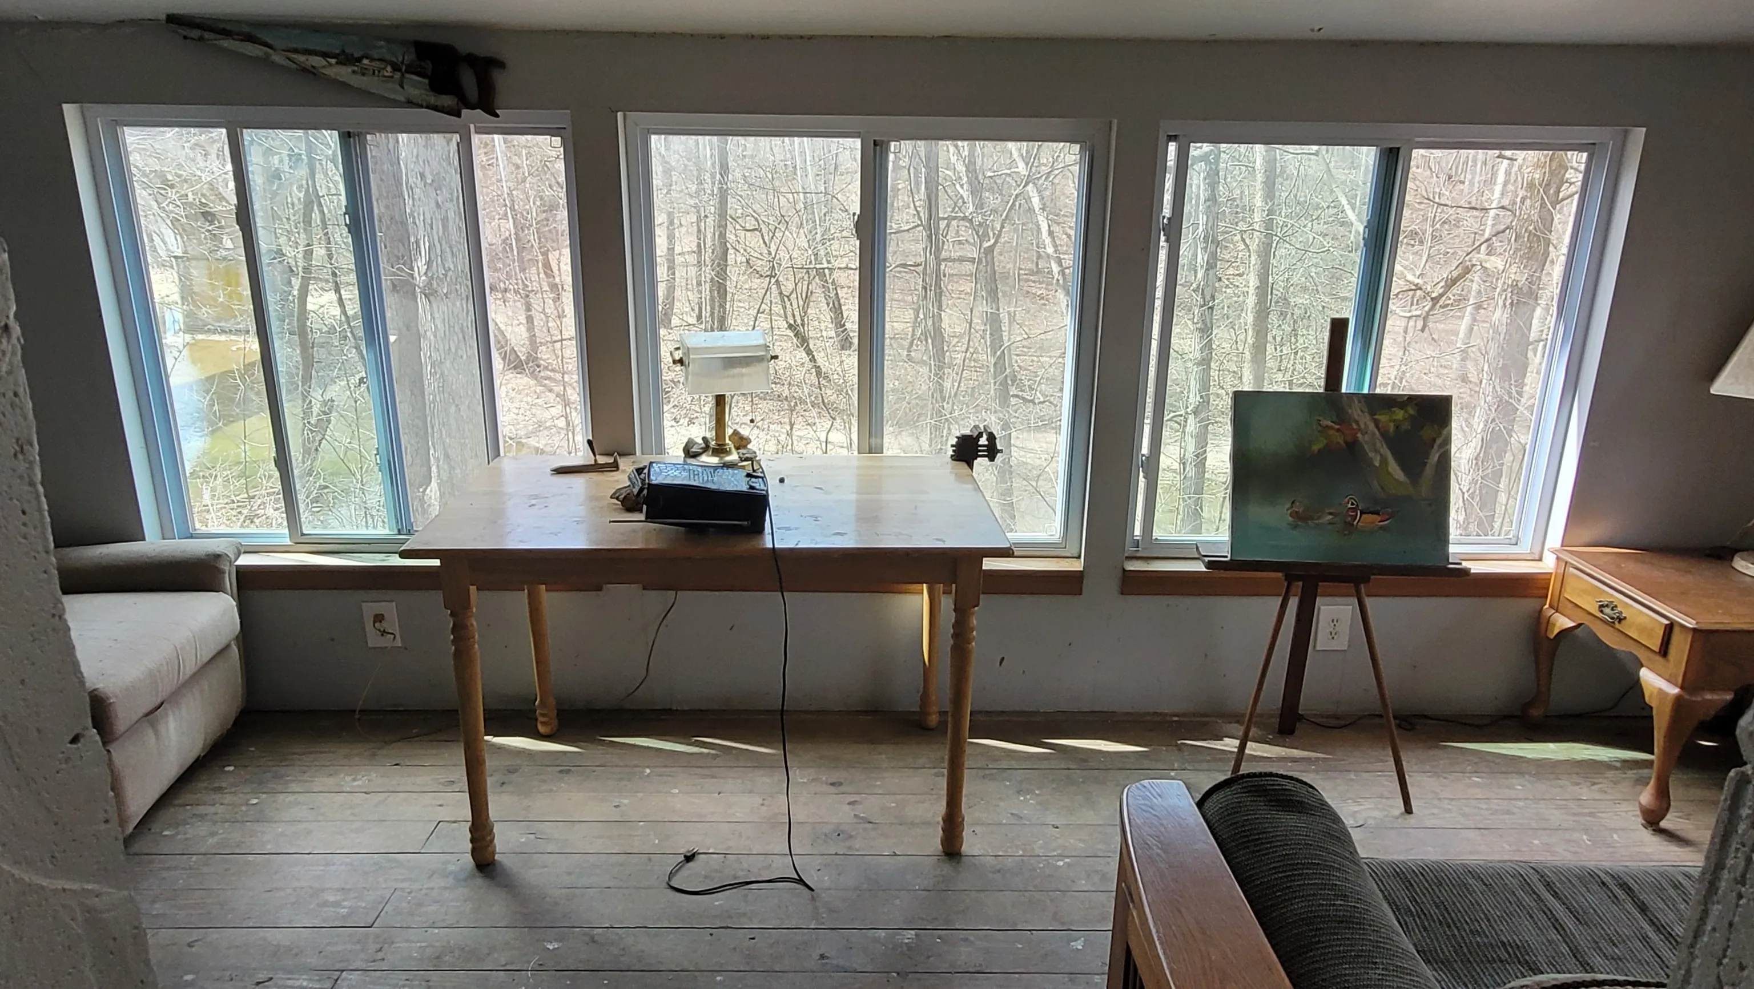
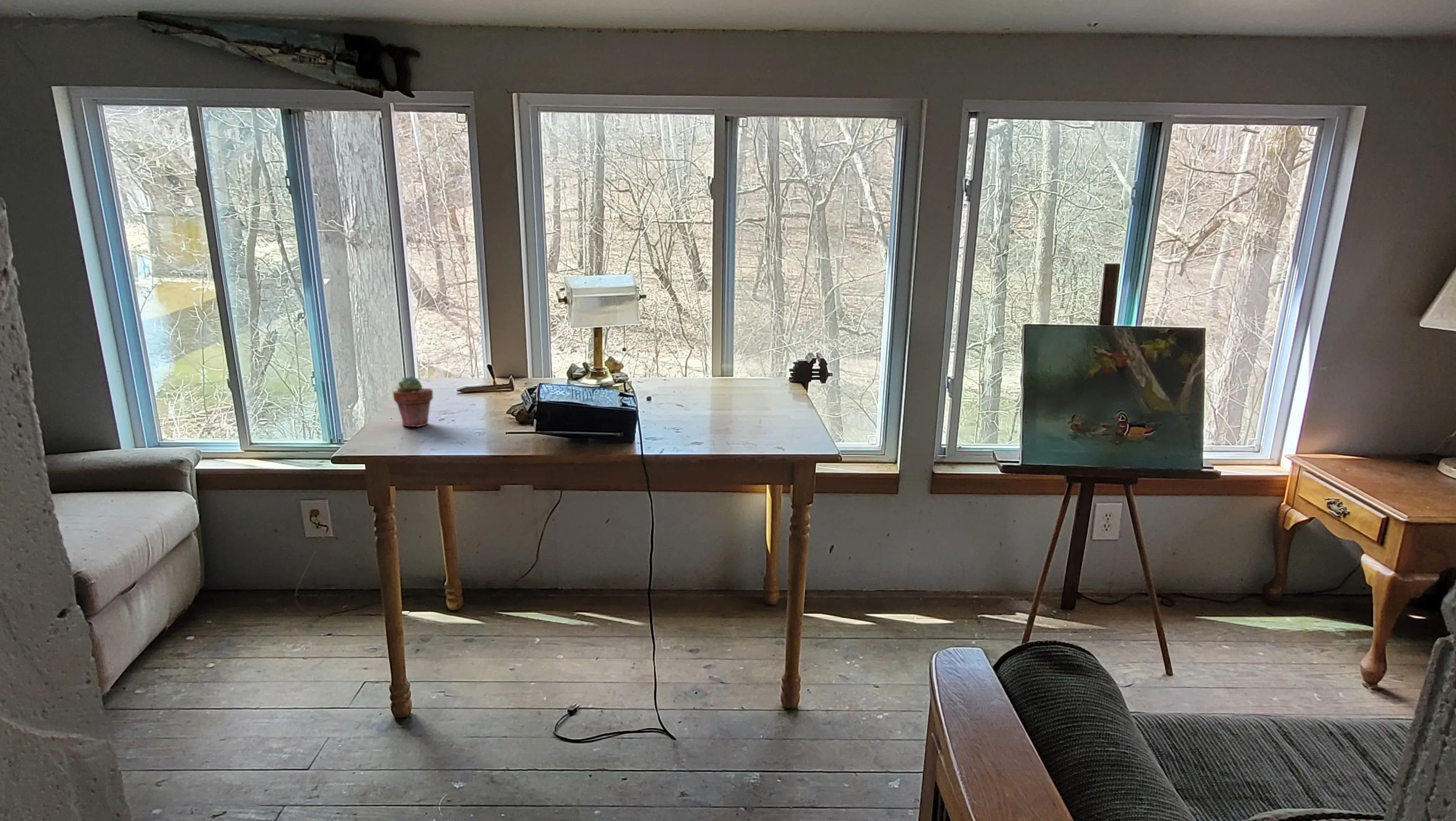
+ potted succulent (413, 400)
